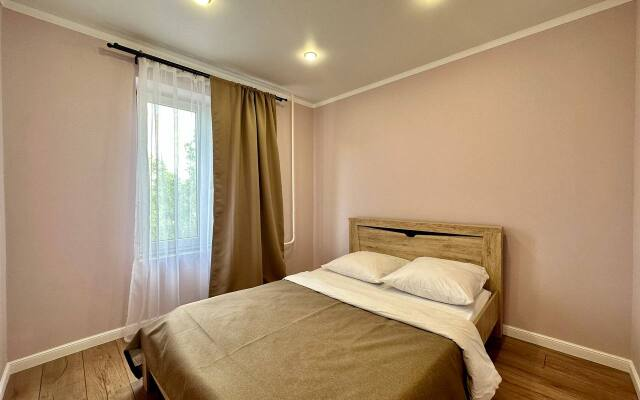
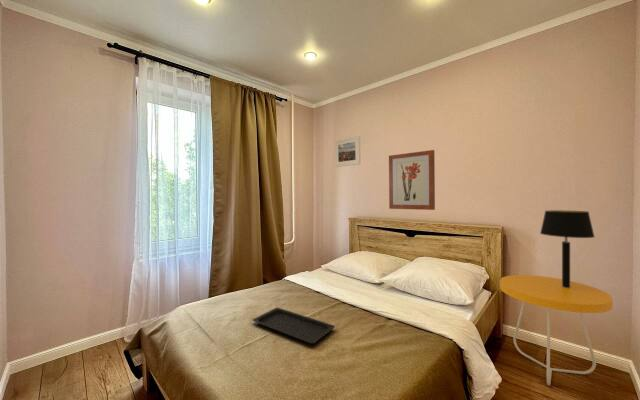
+ table lamp (566, 249)
+ wall art (410, 181)
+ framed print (346, 152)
+ side table (549, 329)
+ serving tray (292, 324)
